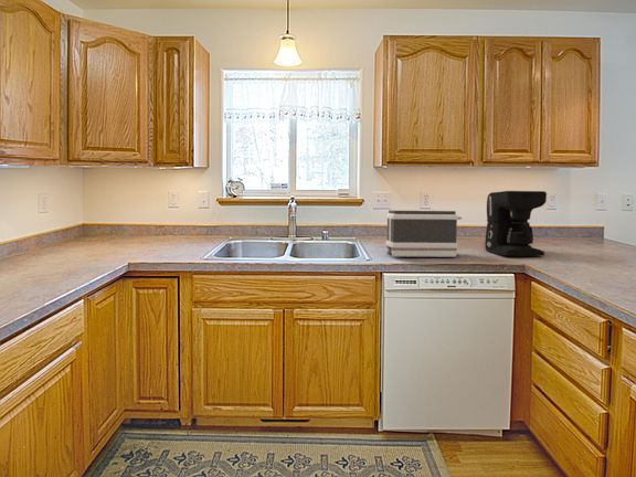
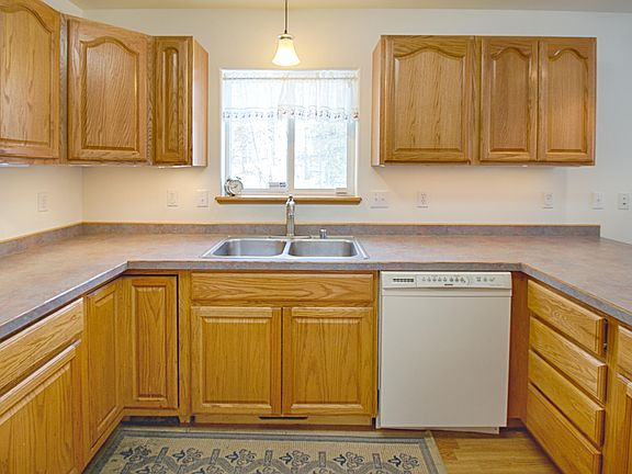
- coffee maker (515, 222)
- toaster (424, 233)
